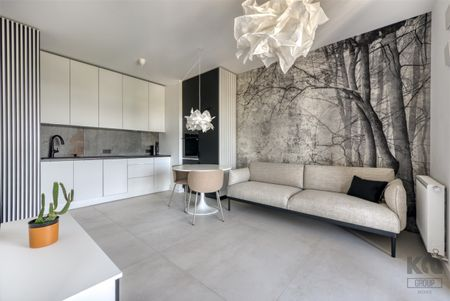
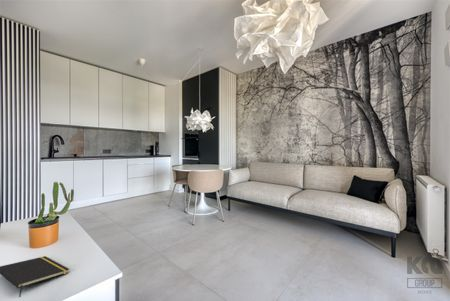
+ notepad (33, 269)
